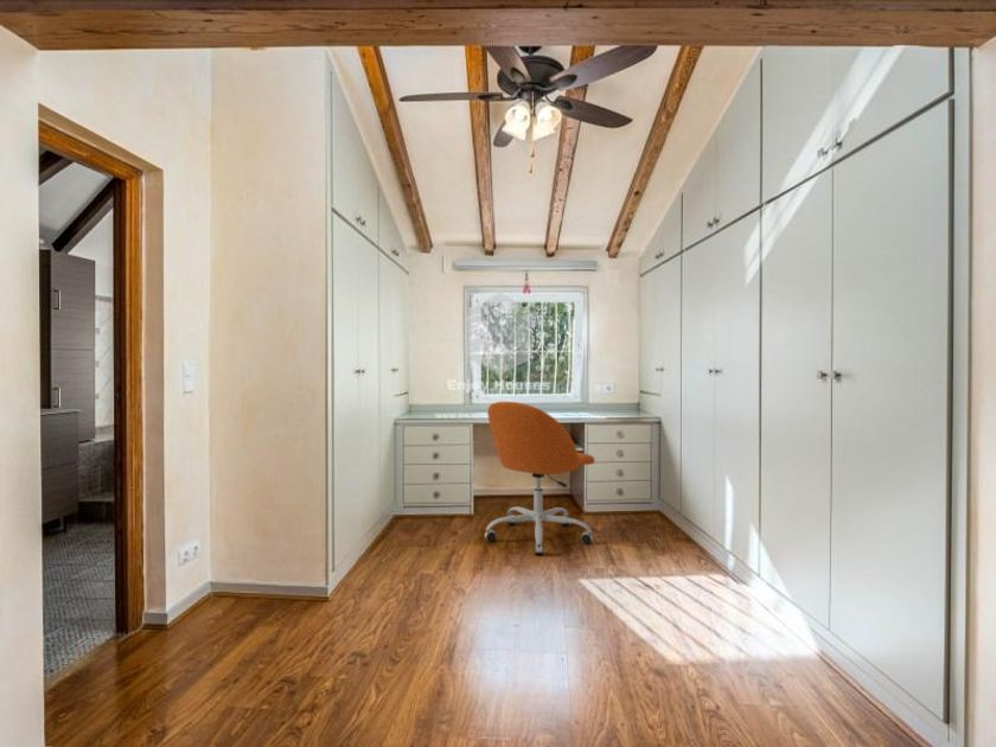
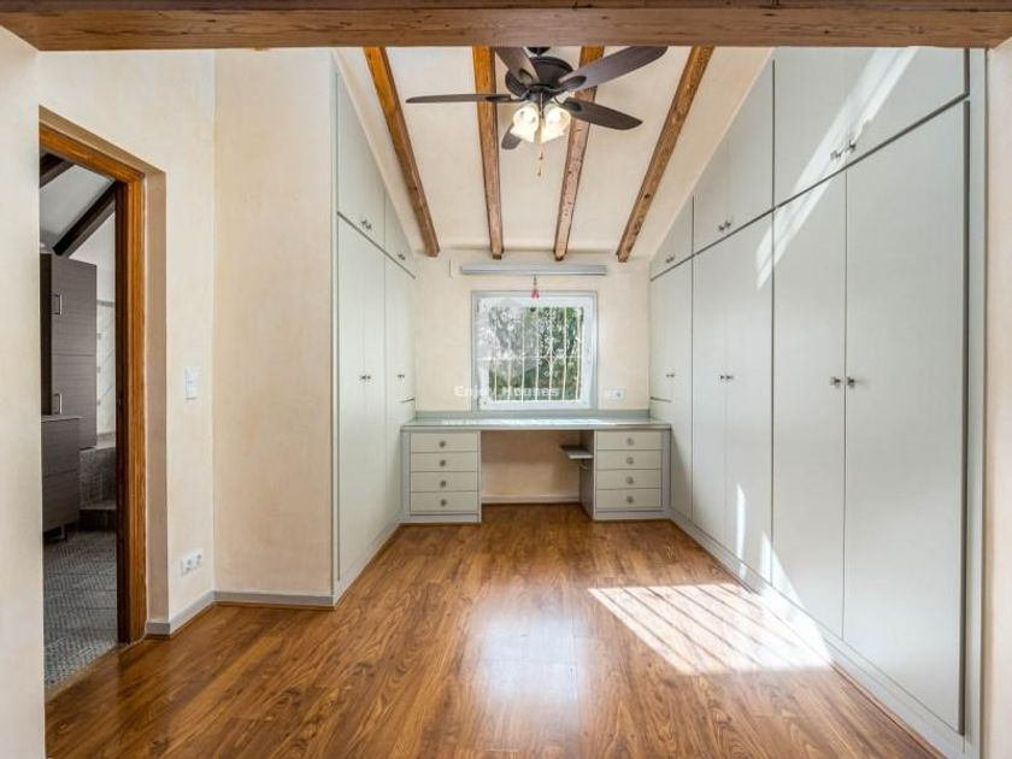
- office chair (540, 467)
